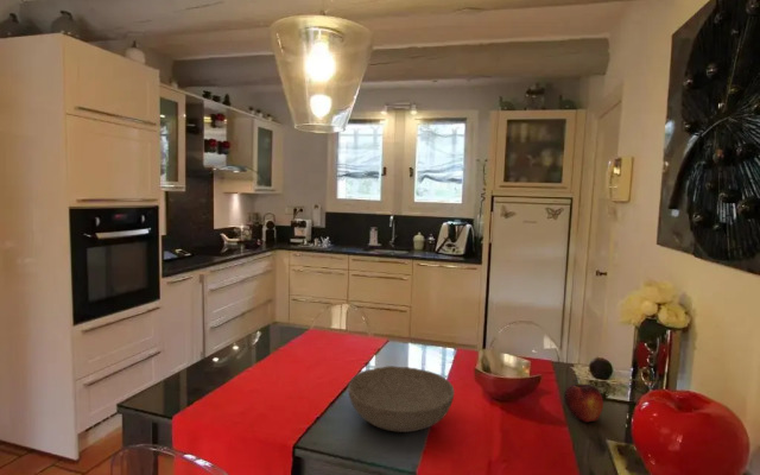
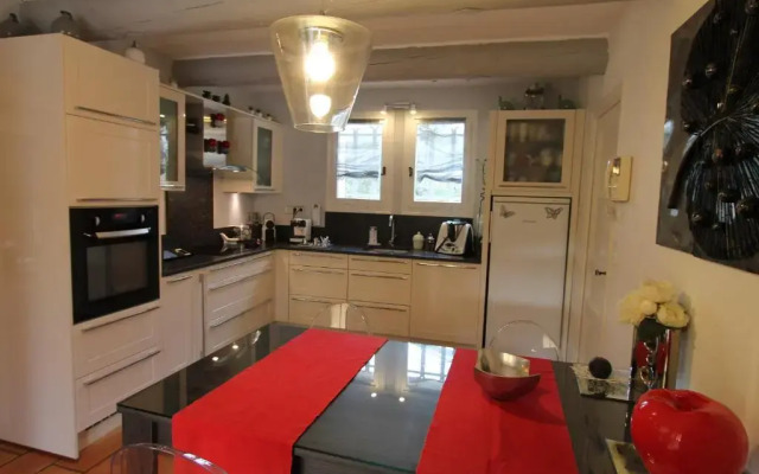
- fruit (583, 400)
- bowl (400, 401)
